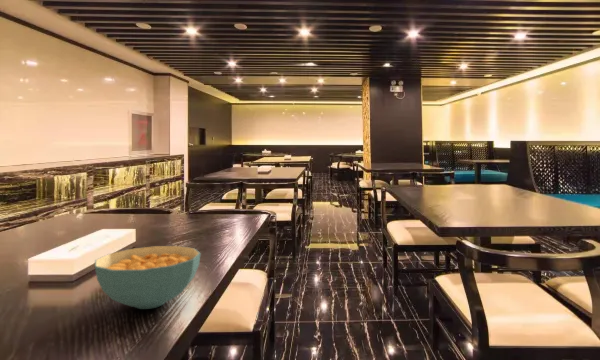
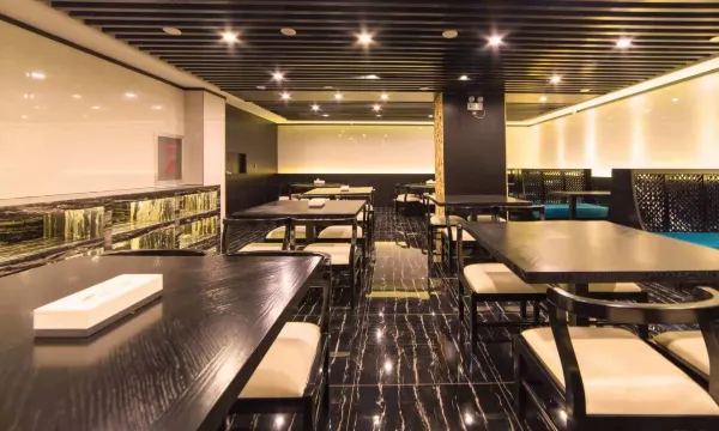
- cereal bowl (150, 279)
